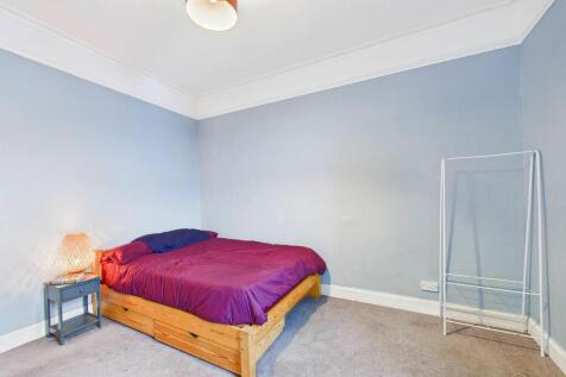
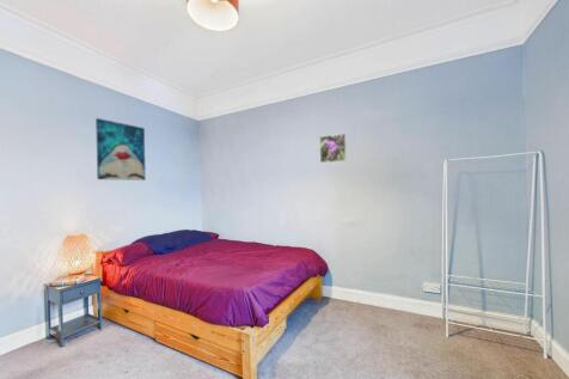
+ wall art (122, 152)
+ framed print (332, 148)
